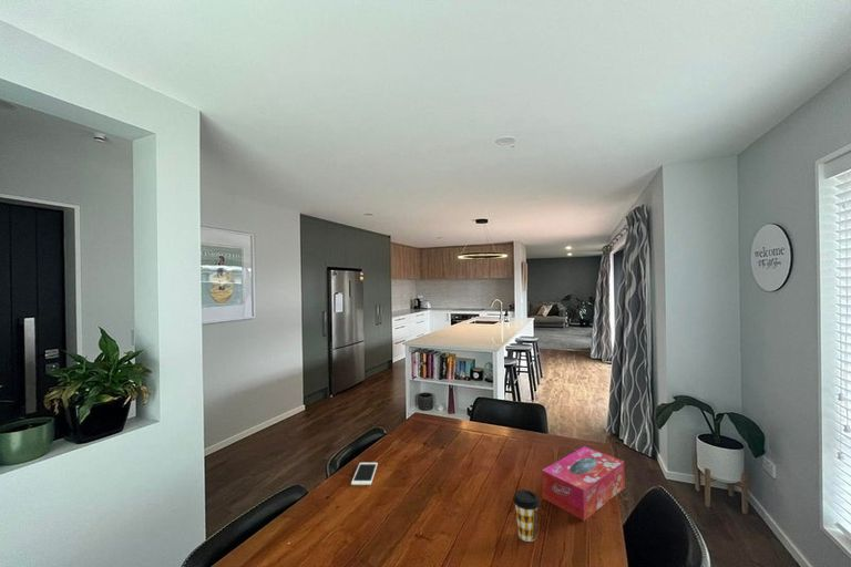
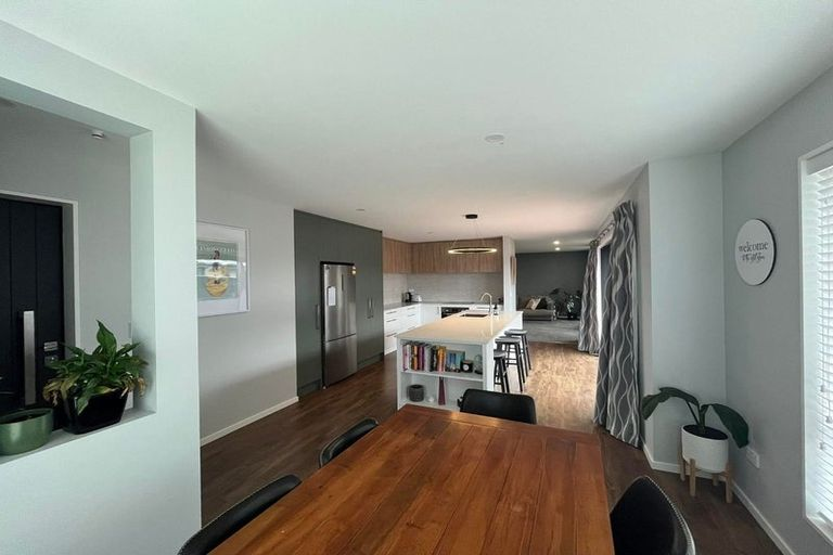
- tissue box (584, 478)
- cell phone (365, 473)
- coffee cup (526, 515)
